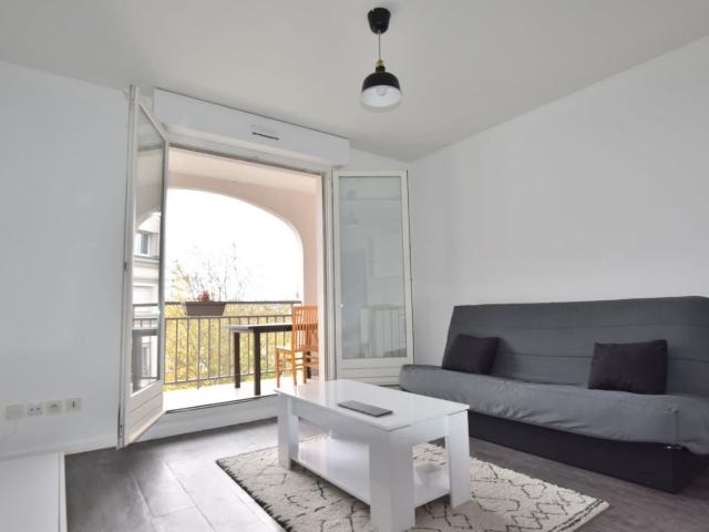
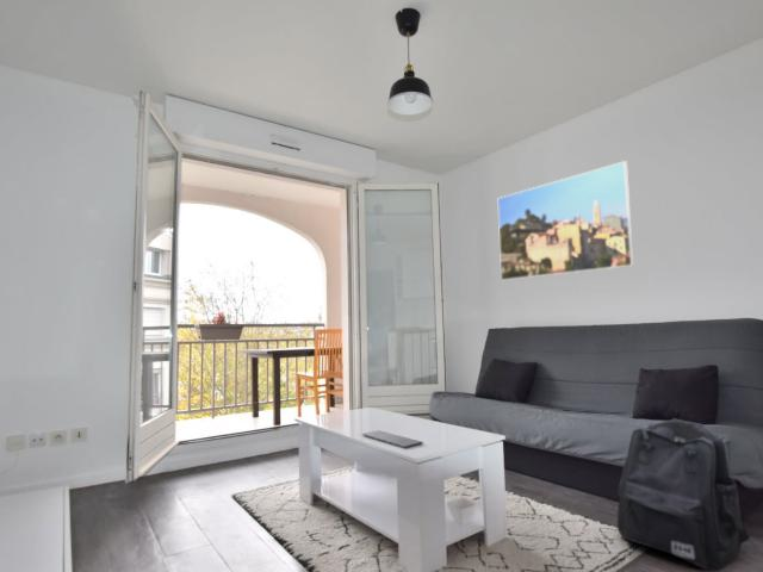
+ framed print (557, 228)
+ backpack (675, 483)
